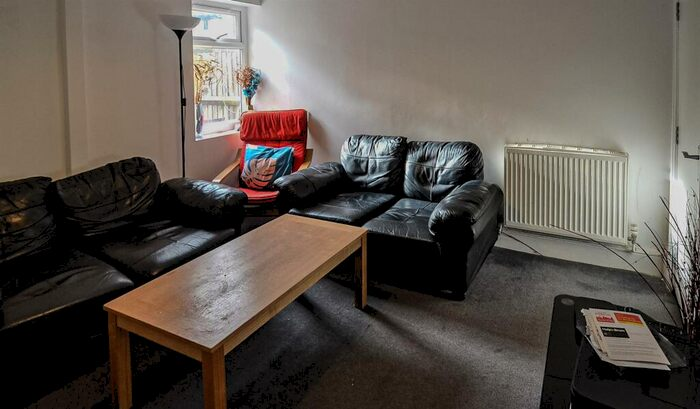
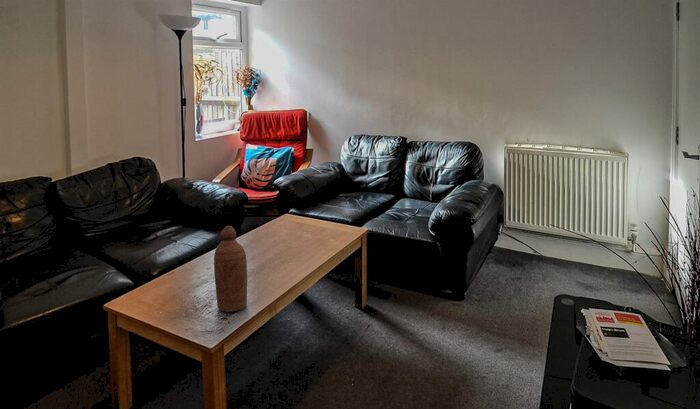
+ bottle (230, 267)
